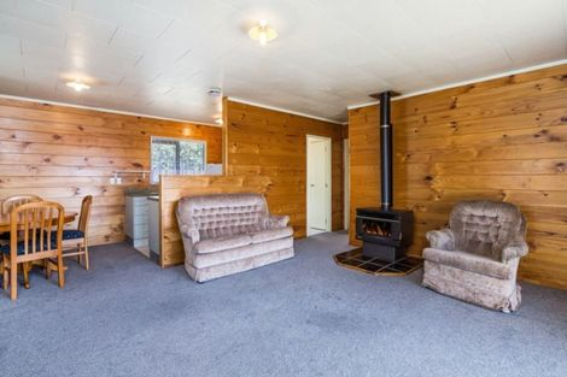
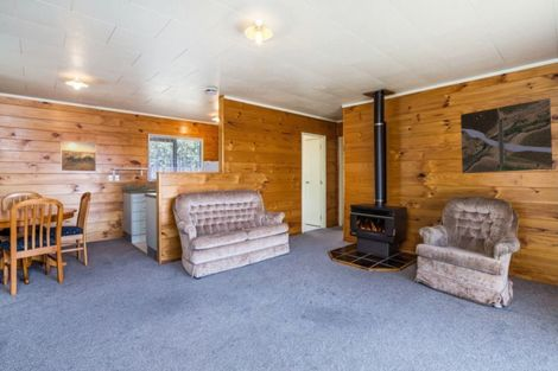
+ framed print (78, 156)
+ map (502, 139)
